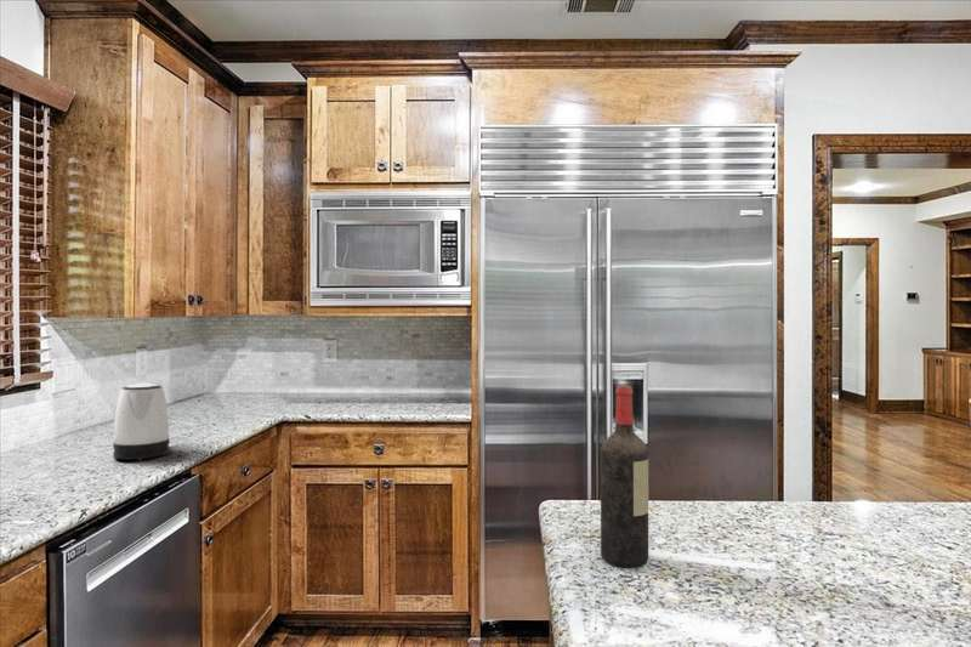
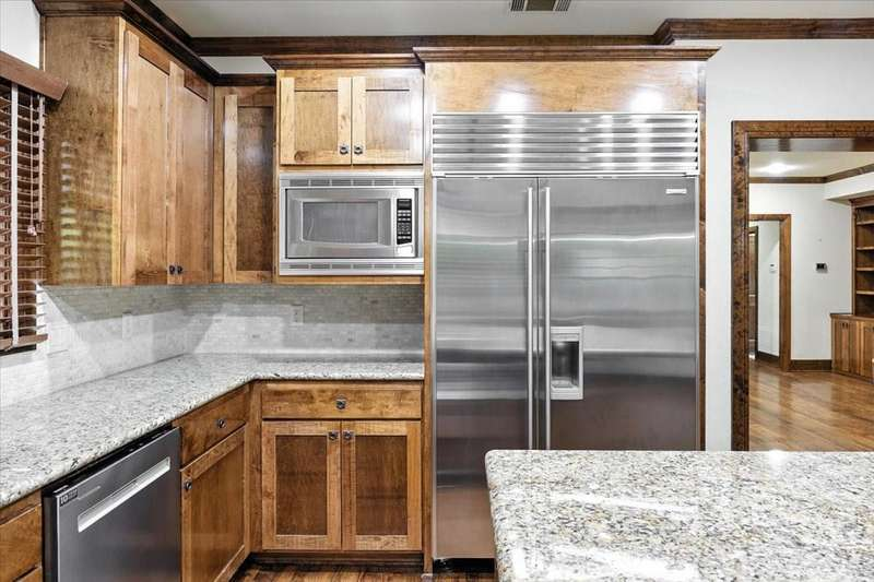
- wine bottle (624, 472)
- kettle (142, 418)
